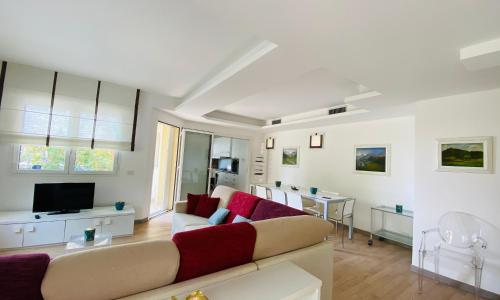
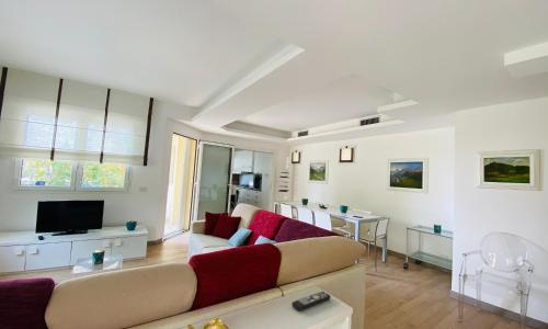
+ remote control (311, 300)
